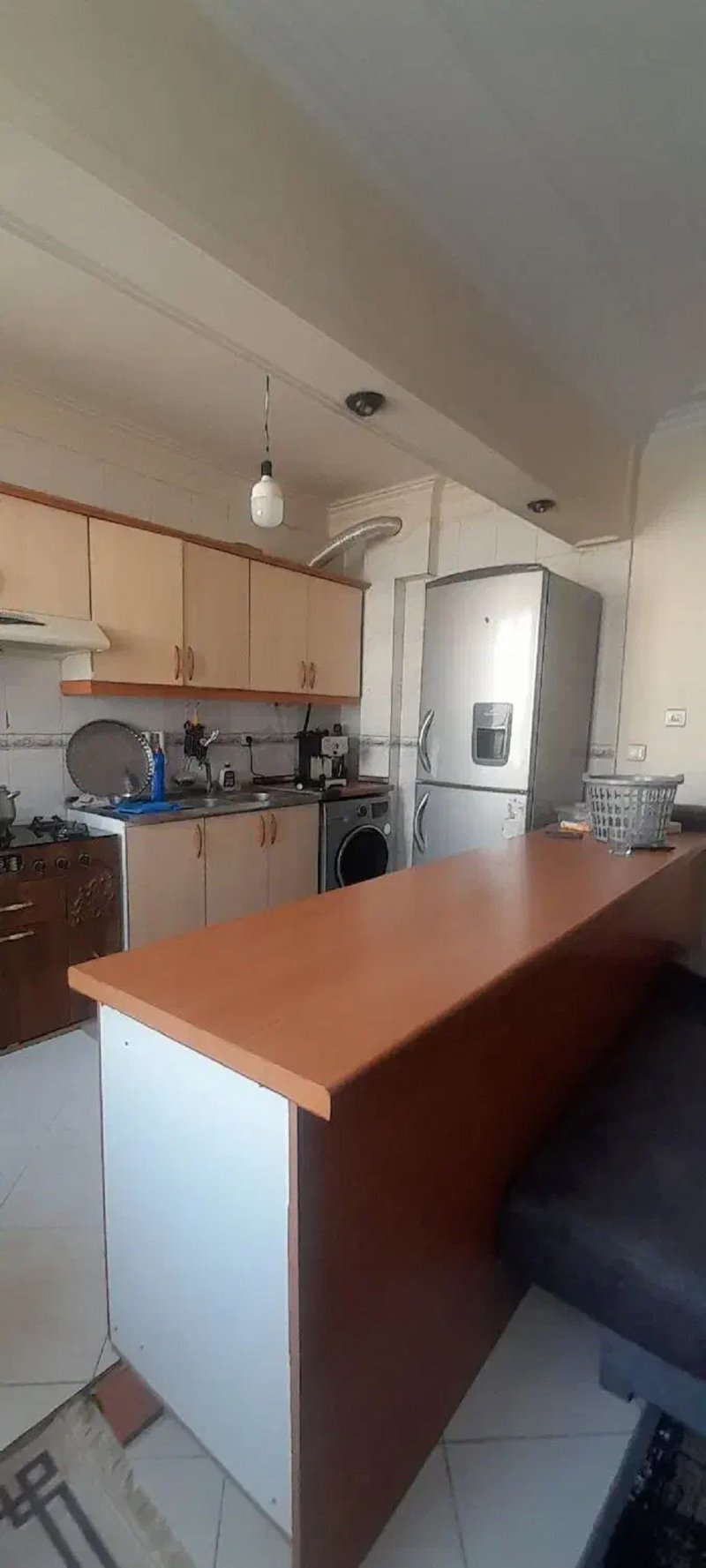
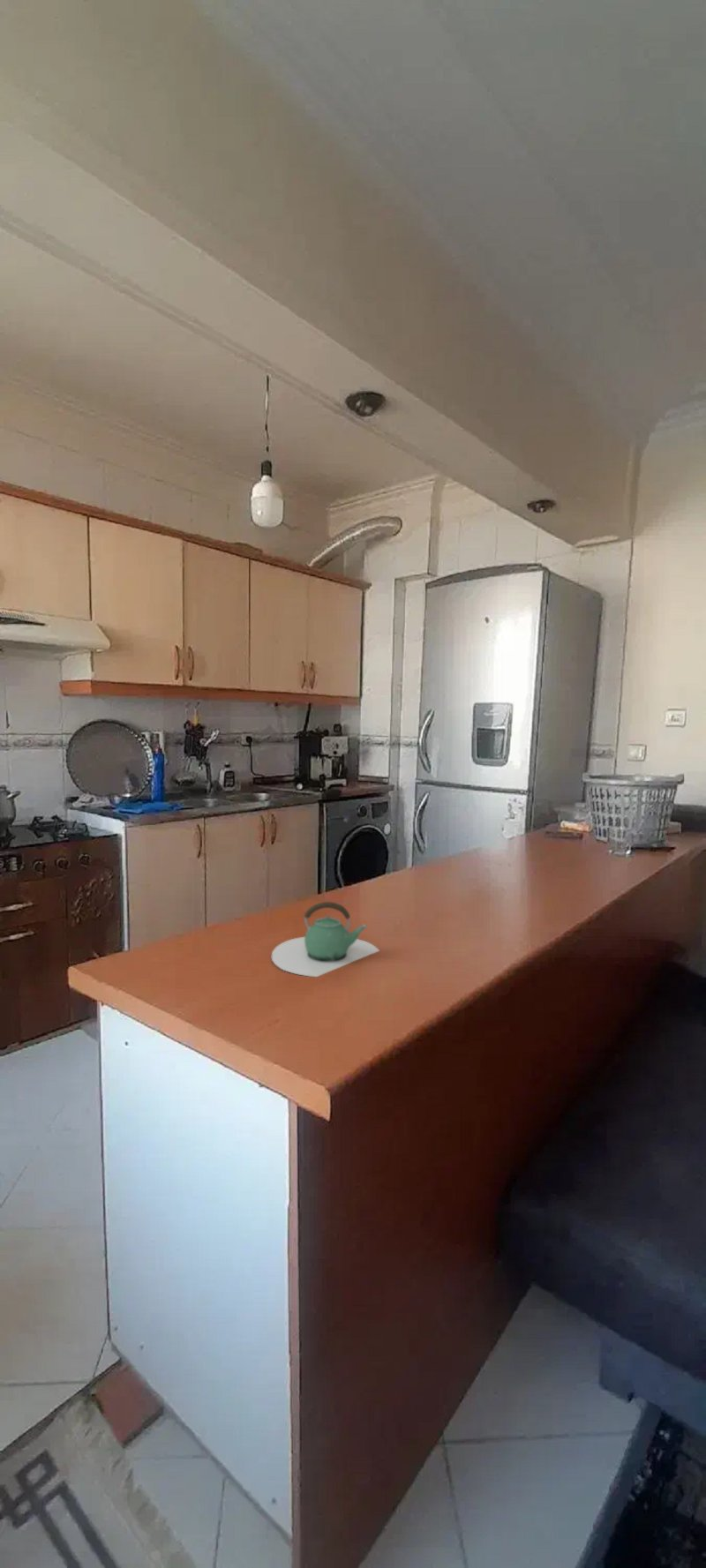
+ teapot (327, 928)
